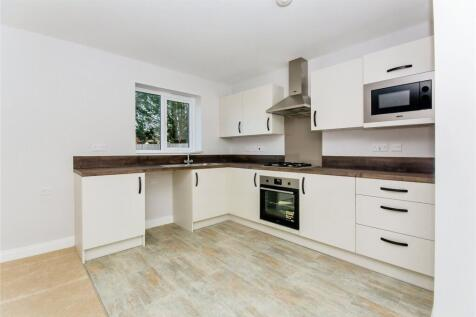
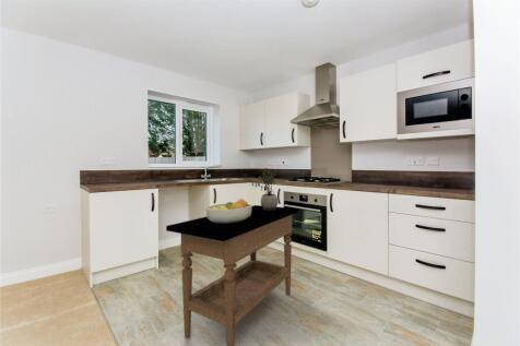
+ side table (245, 263)
+ fruit bowl (229, 210)
+ potted plant (265, 189)
